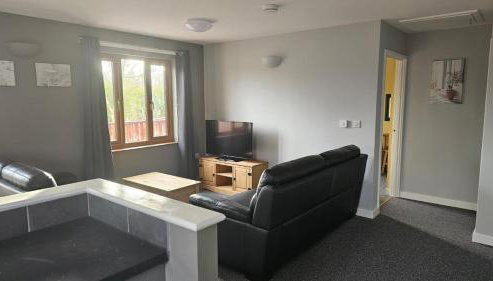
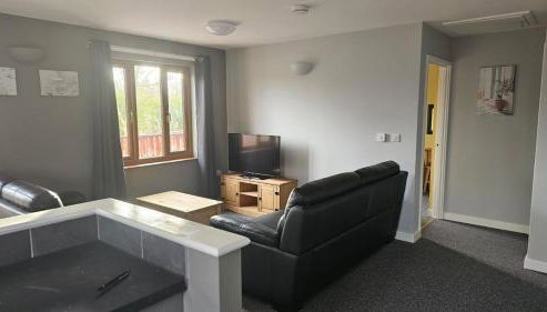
+ pen (113, 280)
